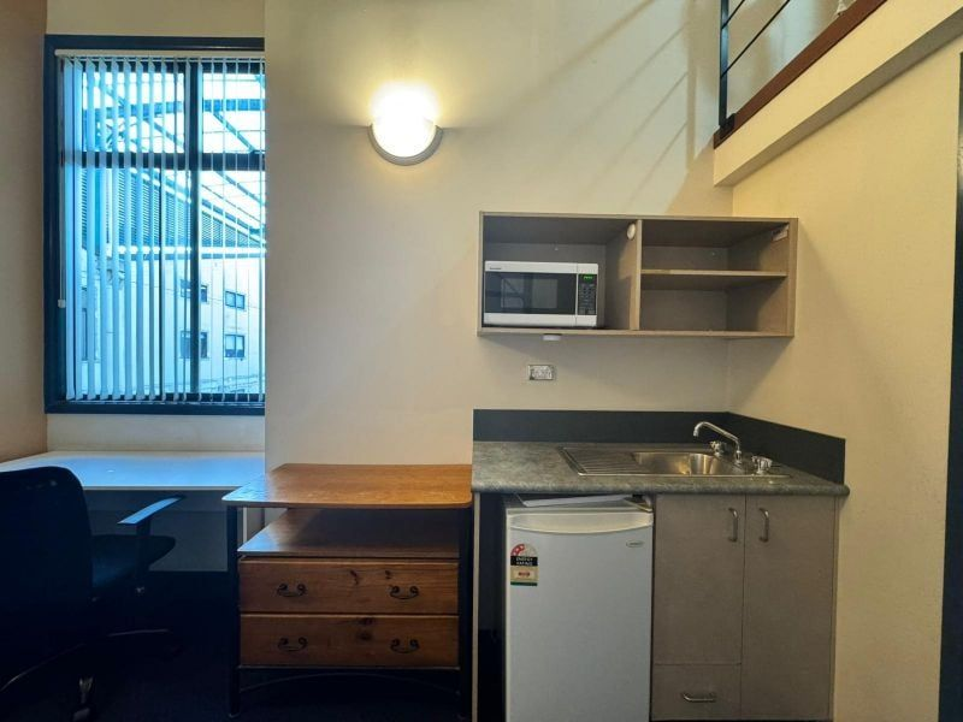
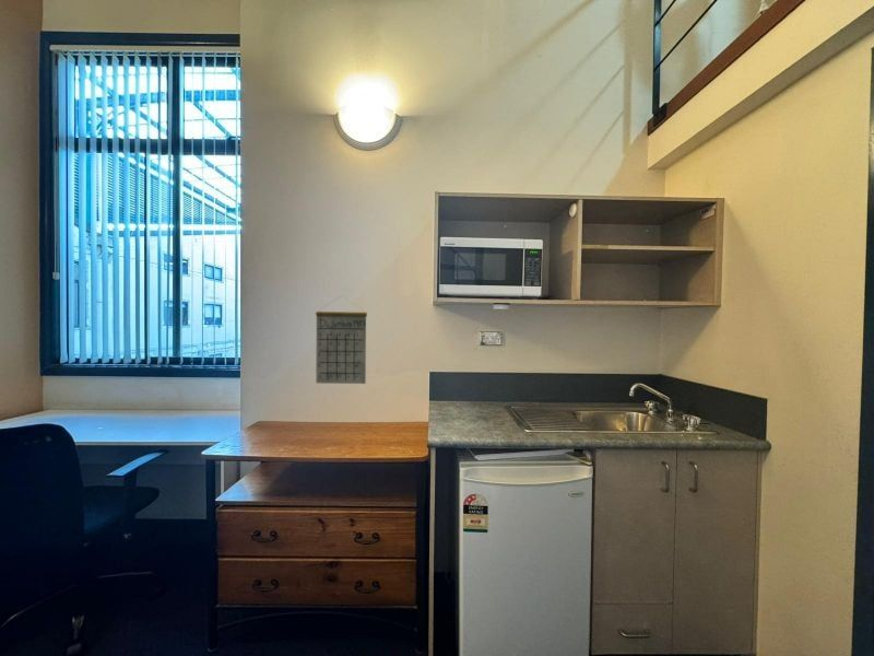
+ calendar (341, 339)
